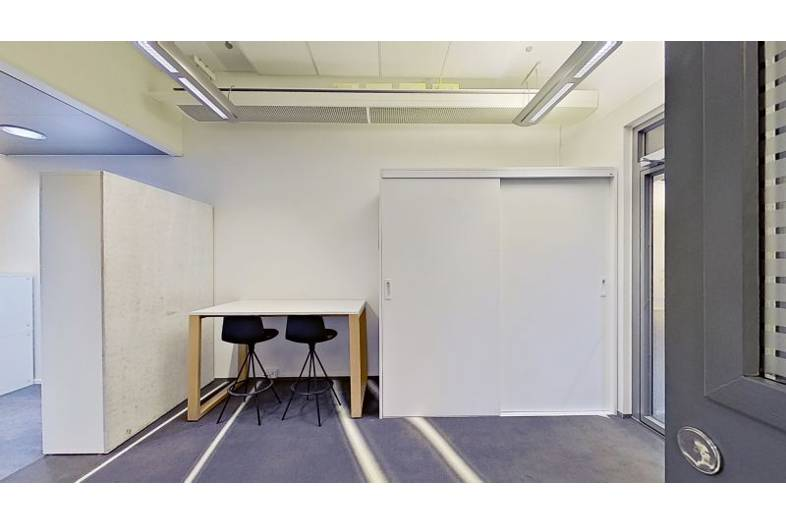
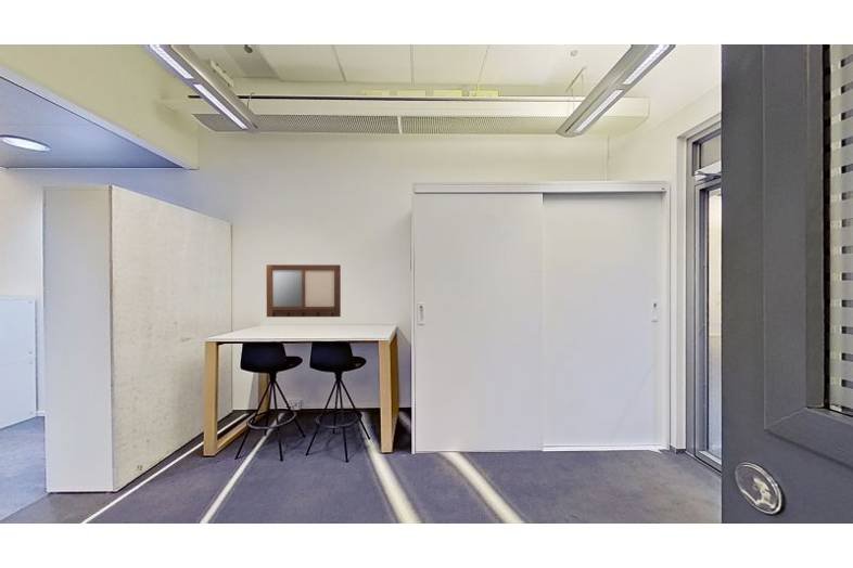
+ writing board (302, 291)
